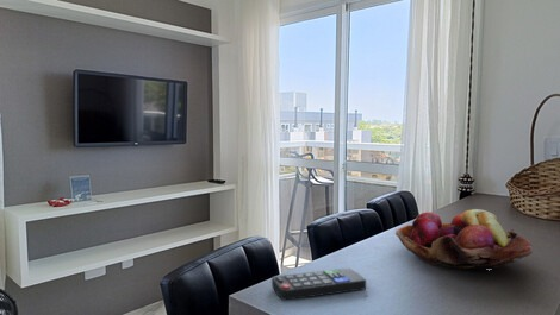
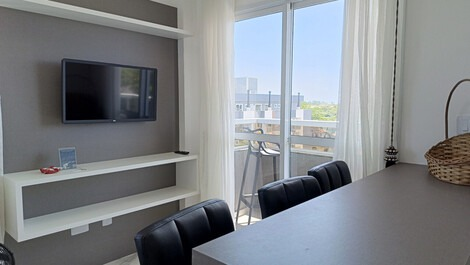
- remote control (318, 282)
- fruit basket (462, 235)
